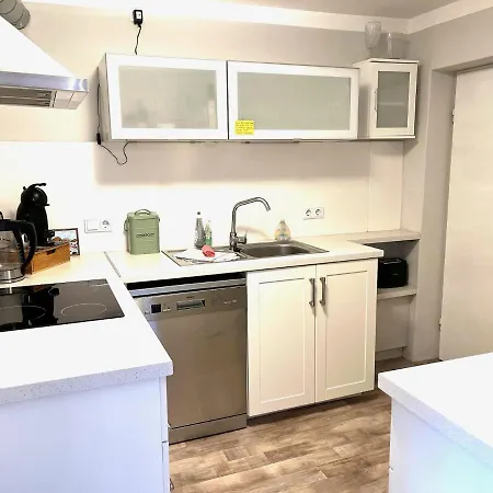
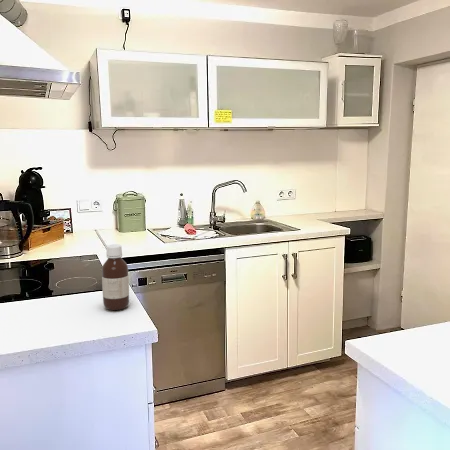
+ bottle (115, 276)
